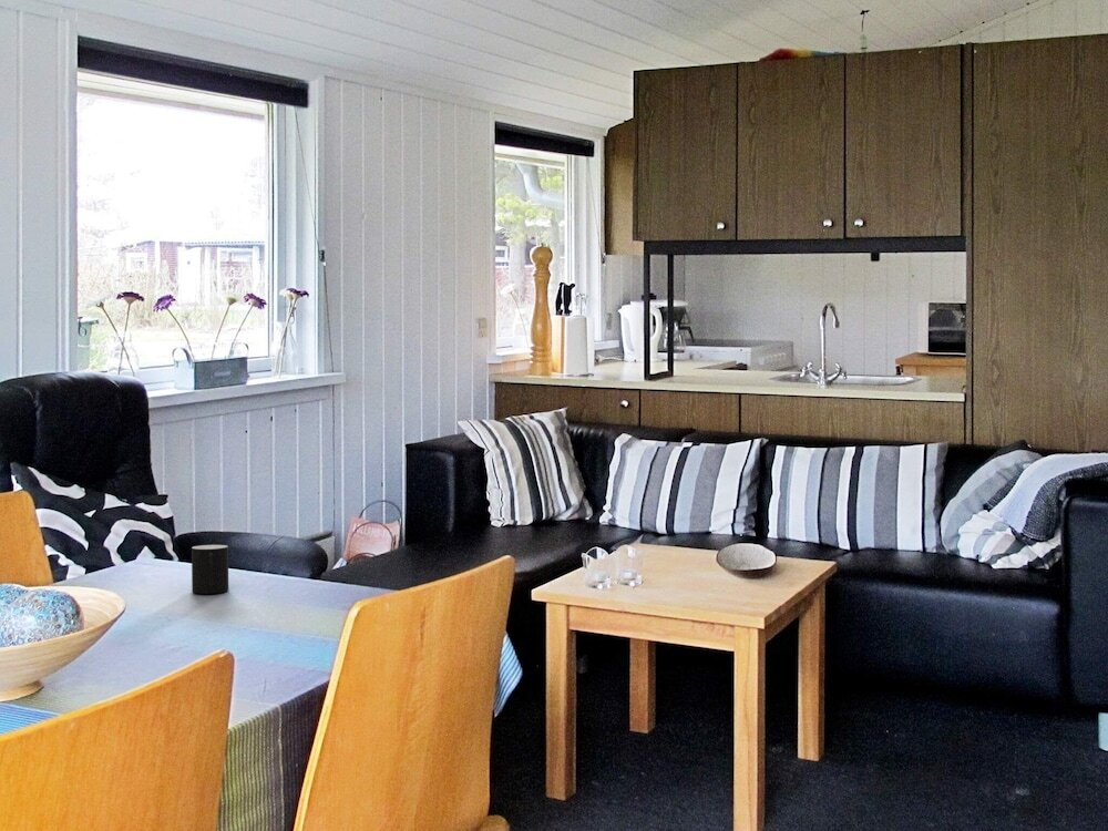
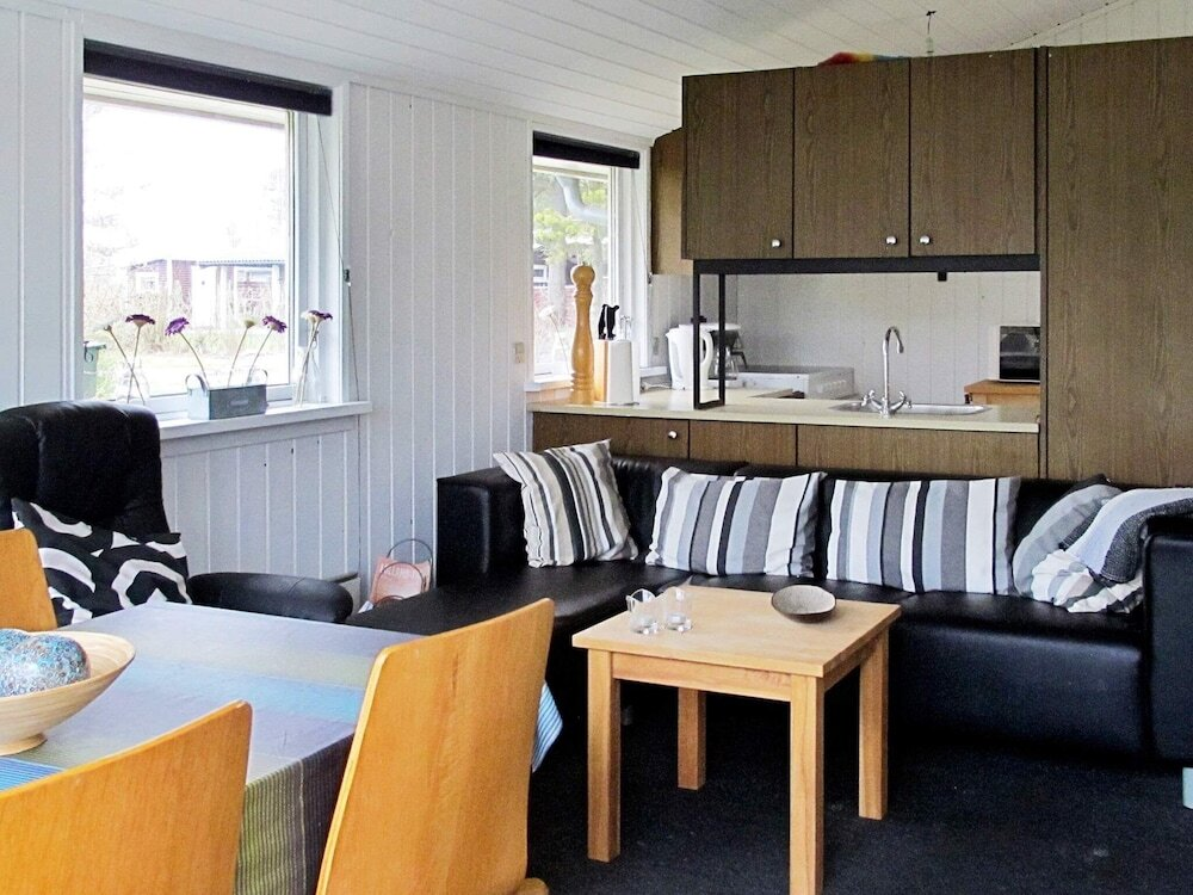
- cup (209, 570)
